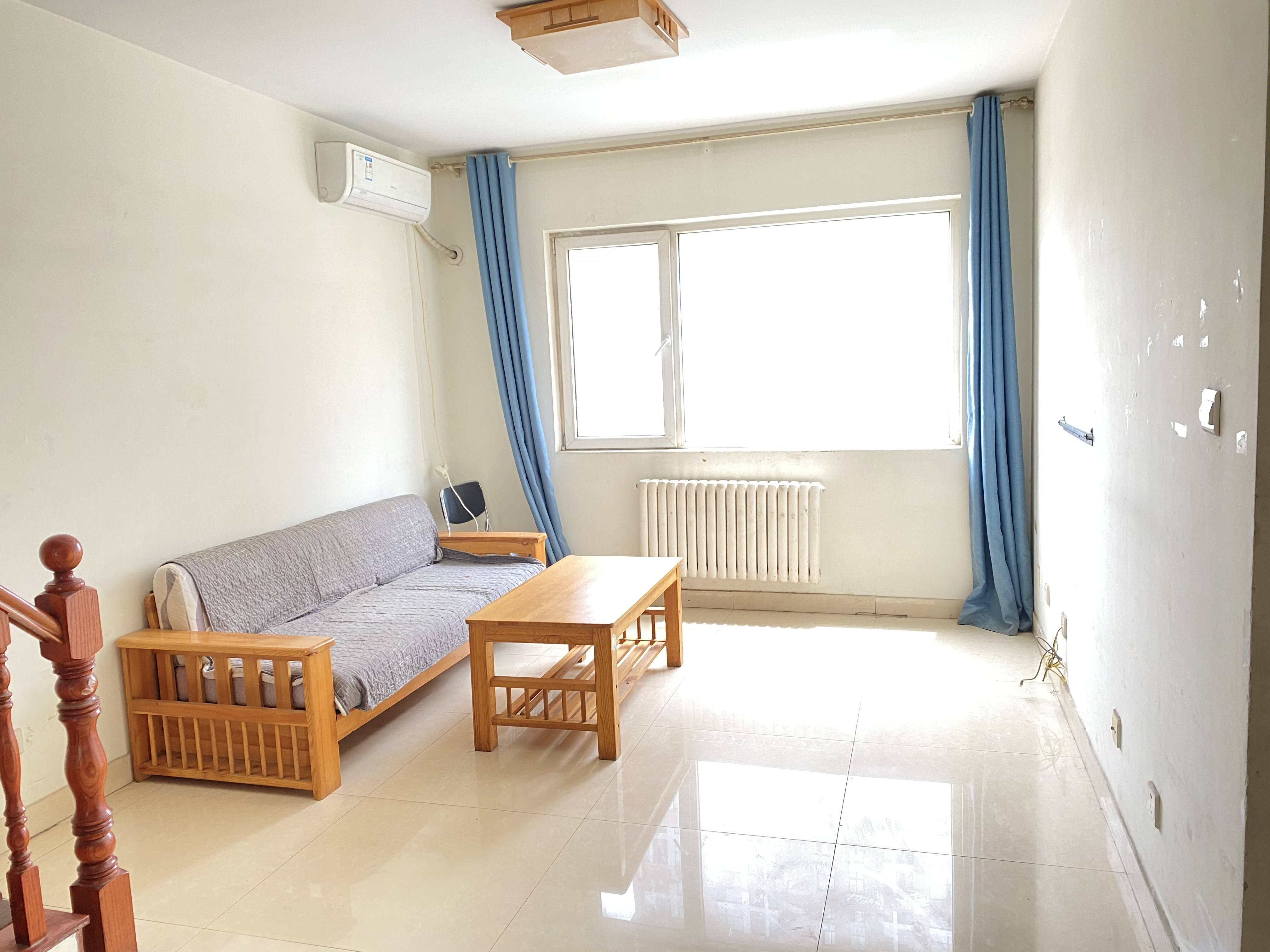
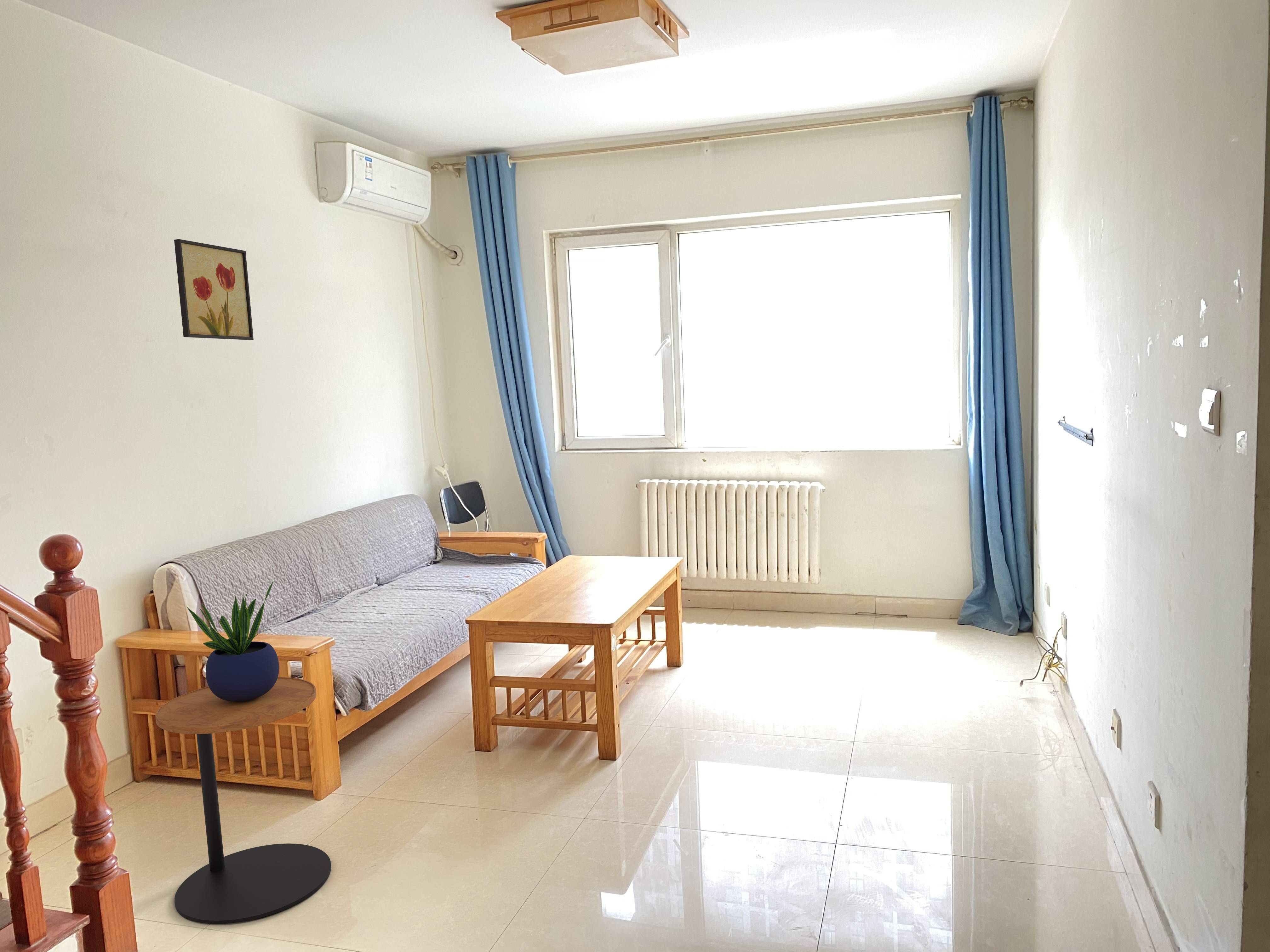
+ wall art (214, 292)
+ side table (218, 796)
+ potted plant (233, 643)
